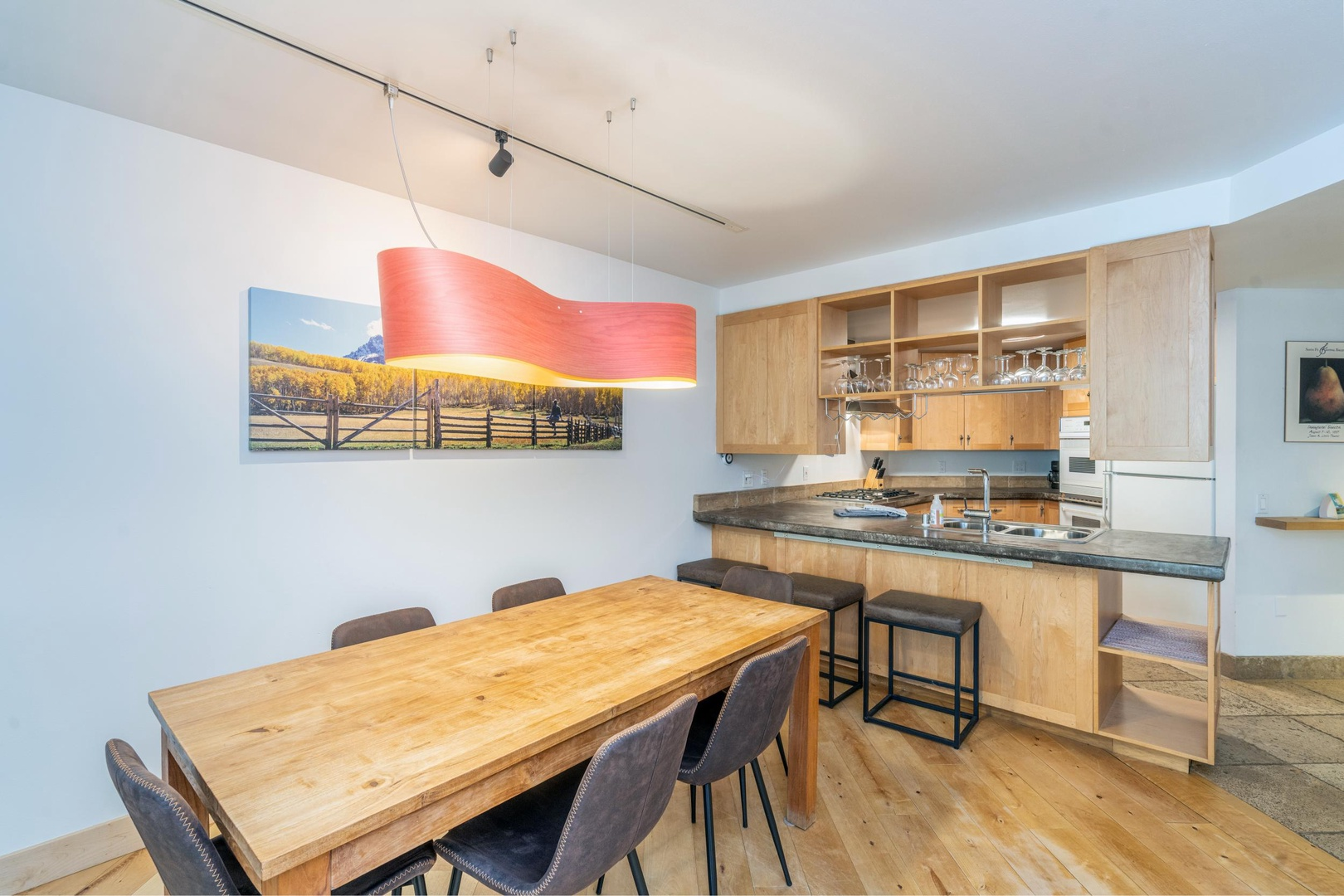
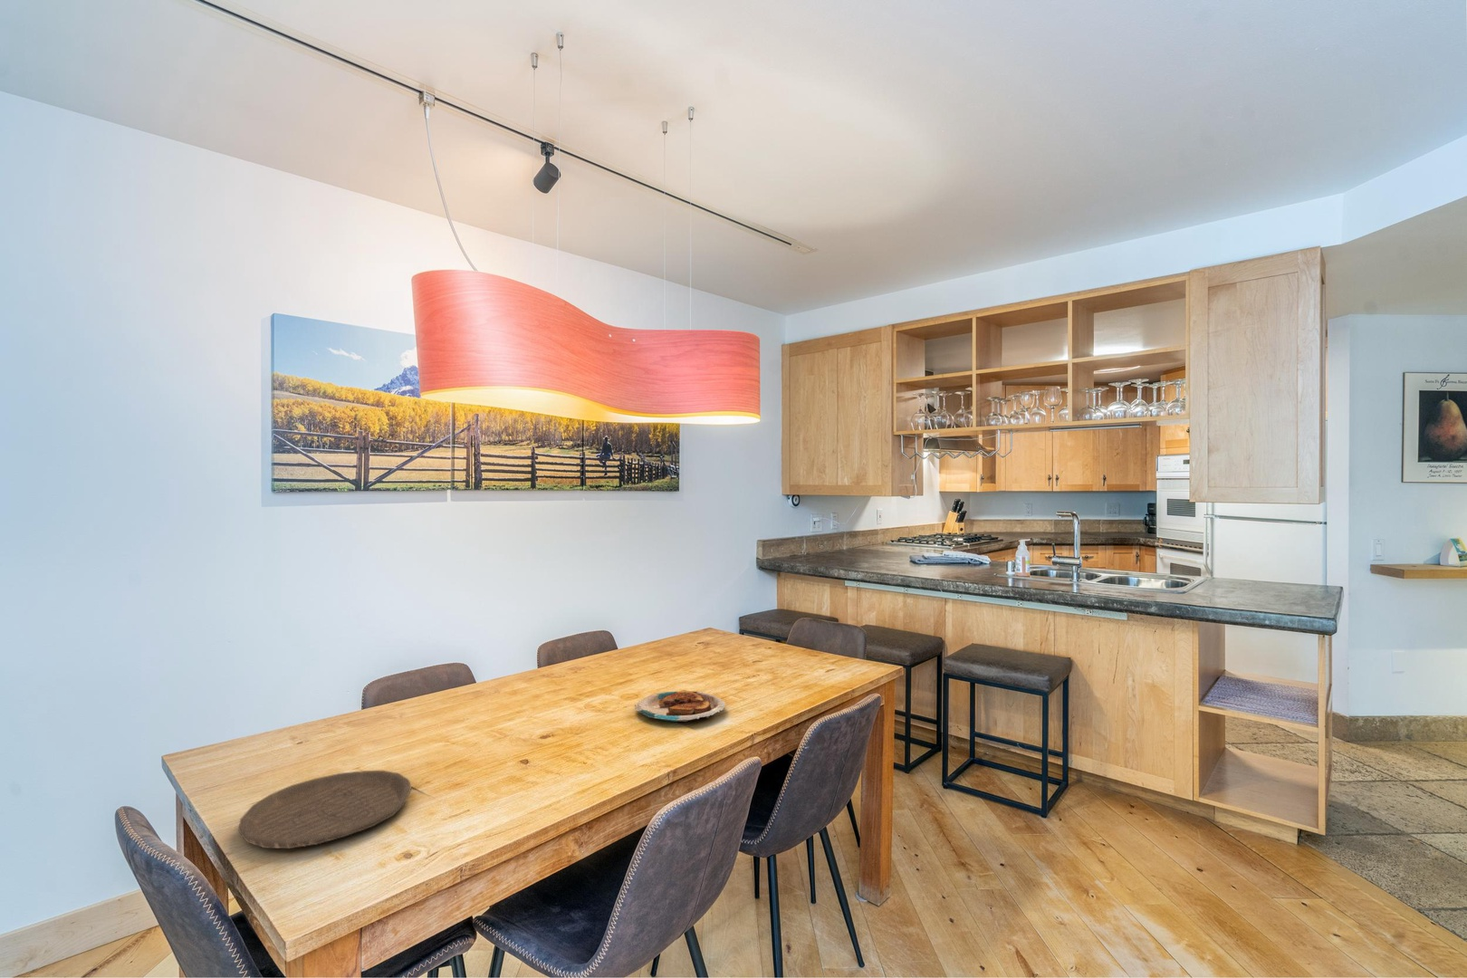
+ plate (679, 704)
+ plate (330, 807)
